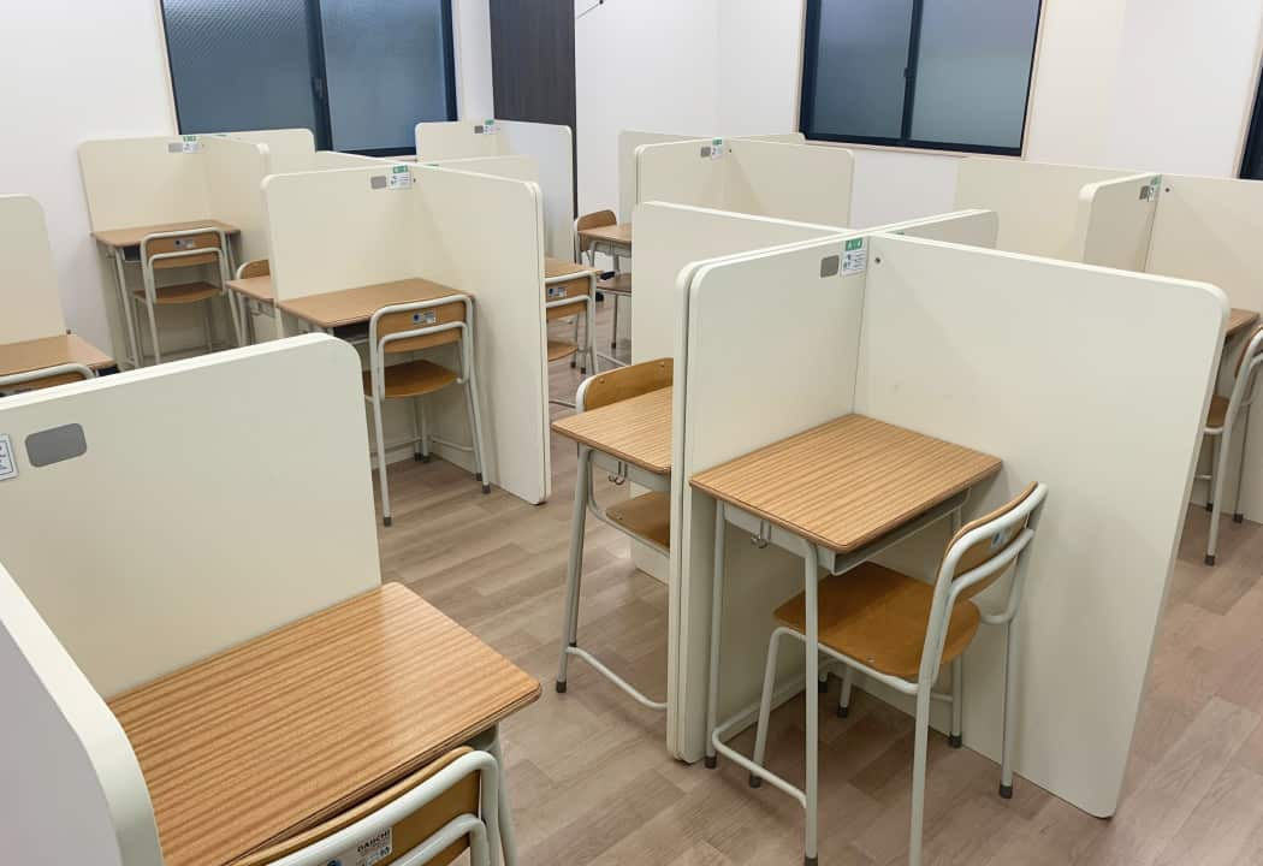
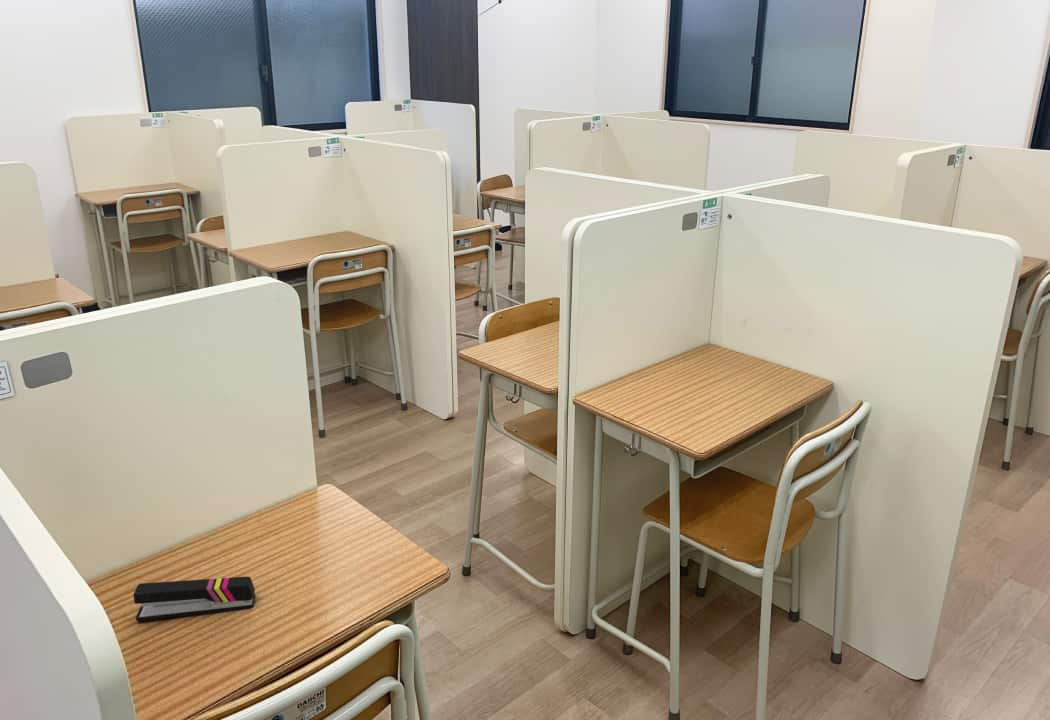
+ stapler (195, 595)
